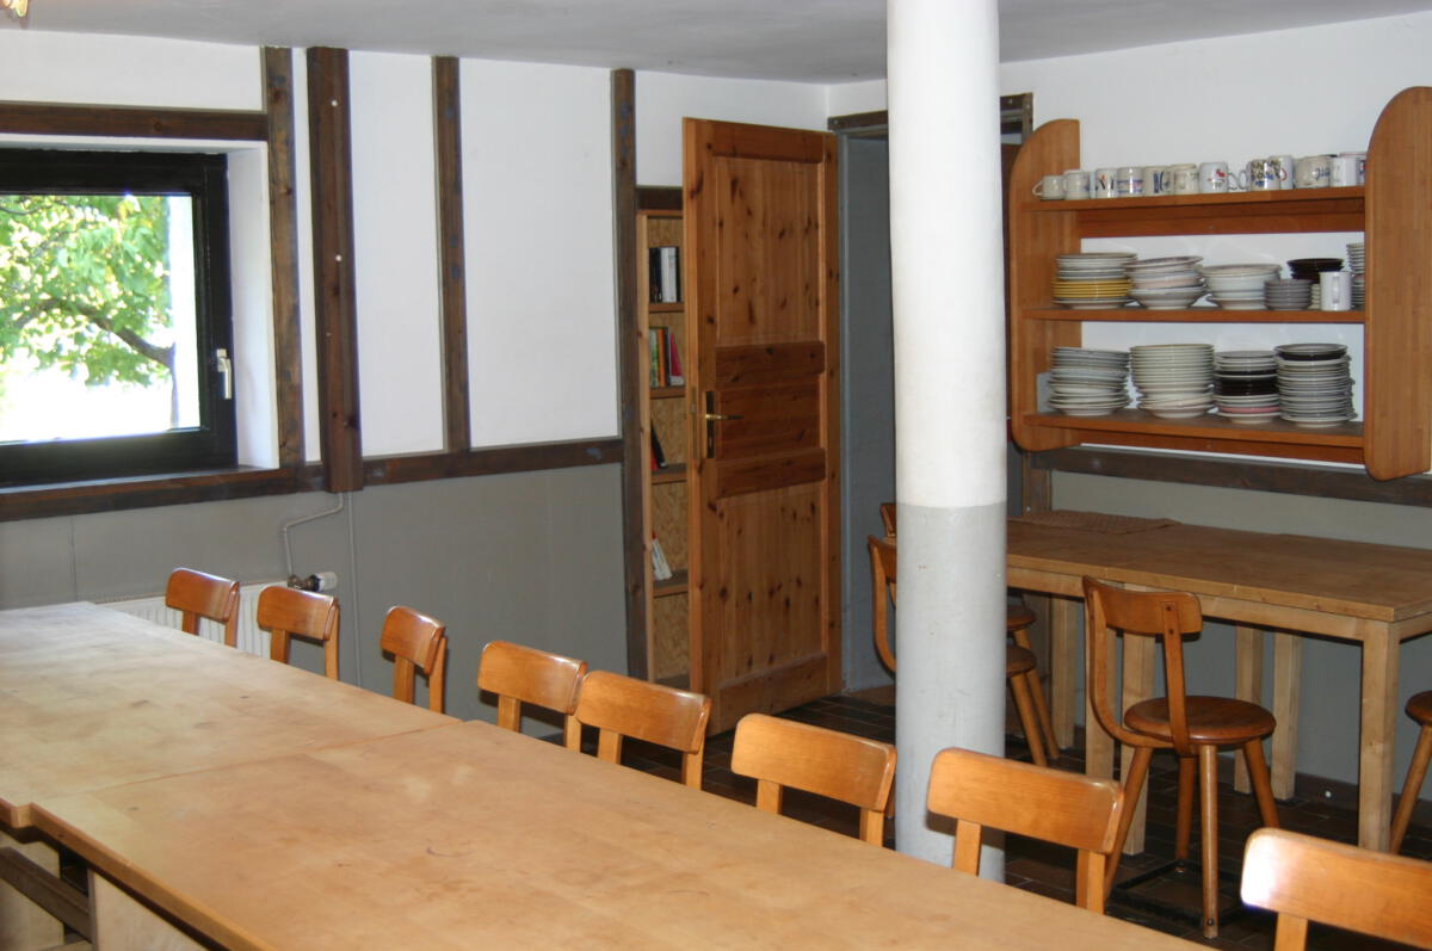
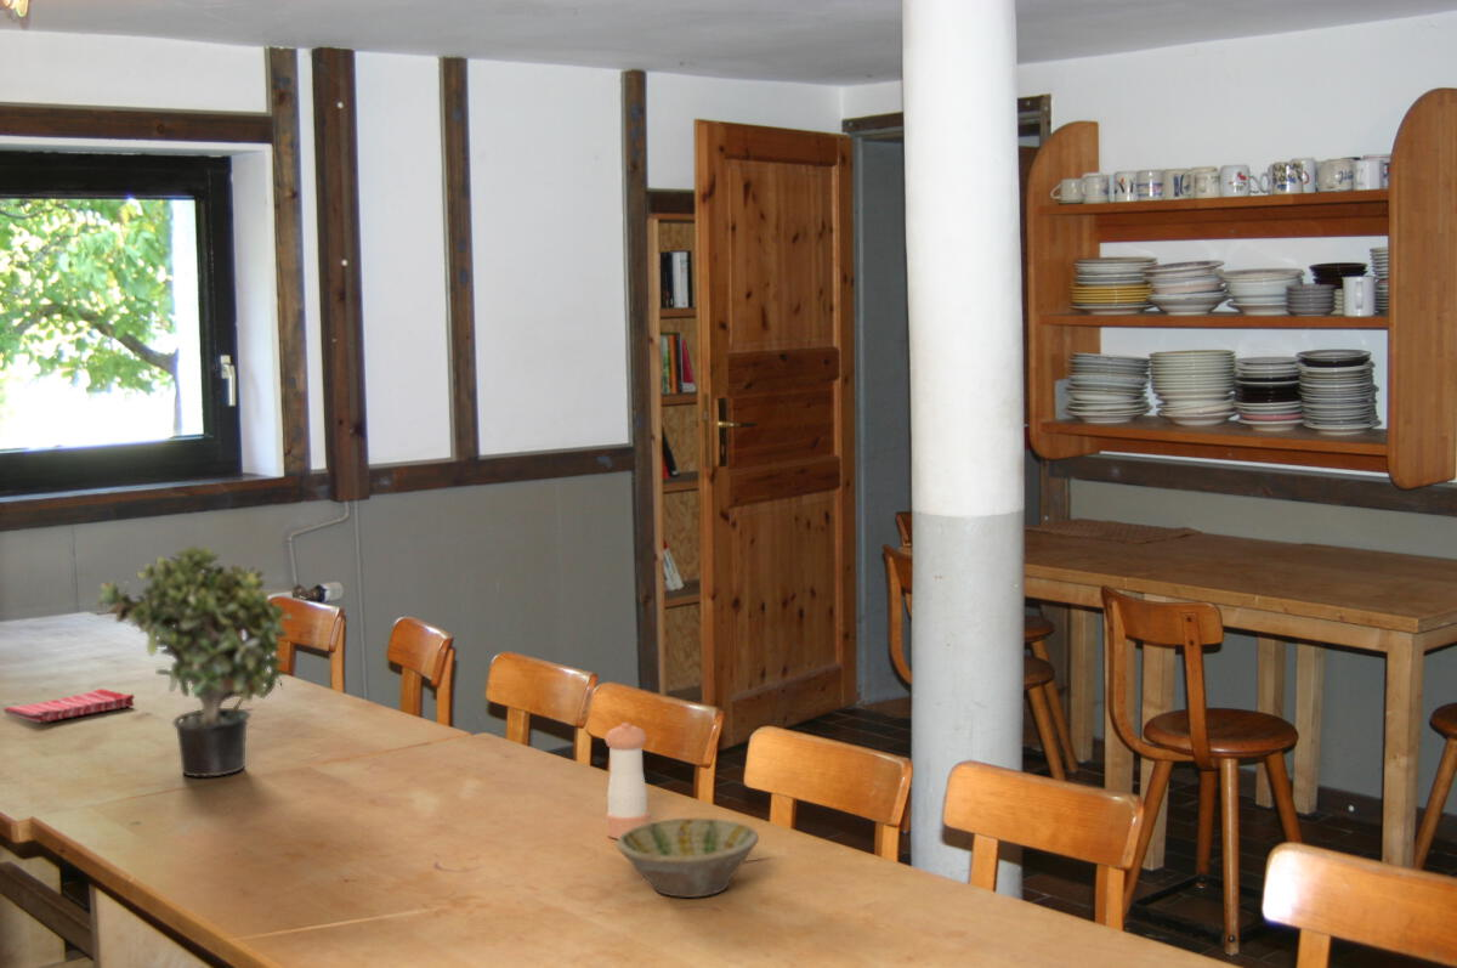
+ dish towel (70, 703)
+ pepper shaker (627, 777)
+ potted plant (195, 660)
+ bowl (687, 860)
